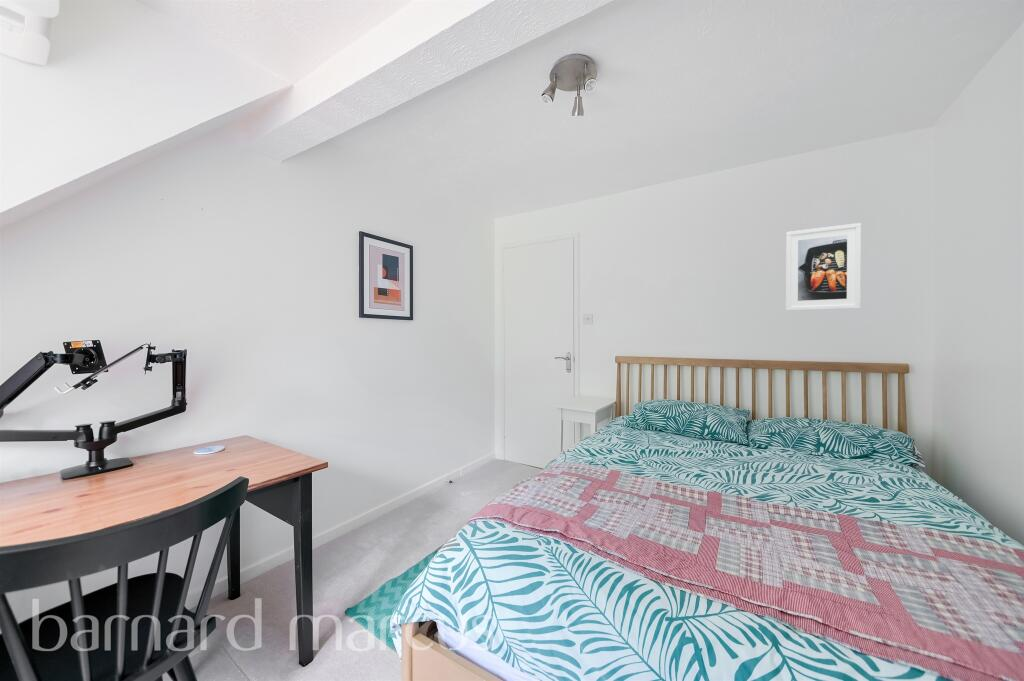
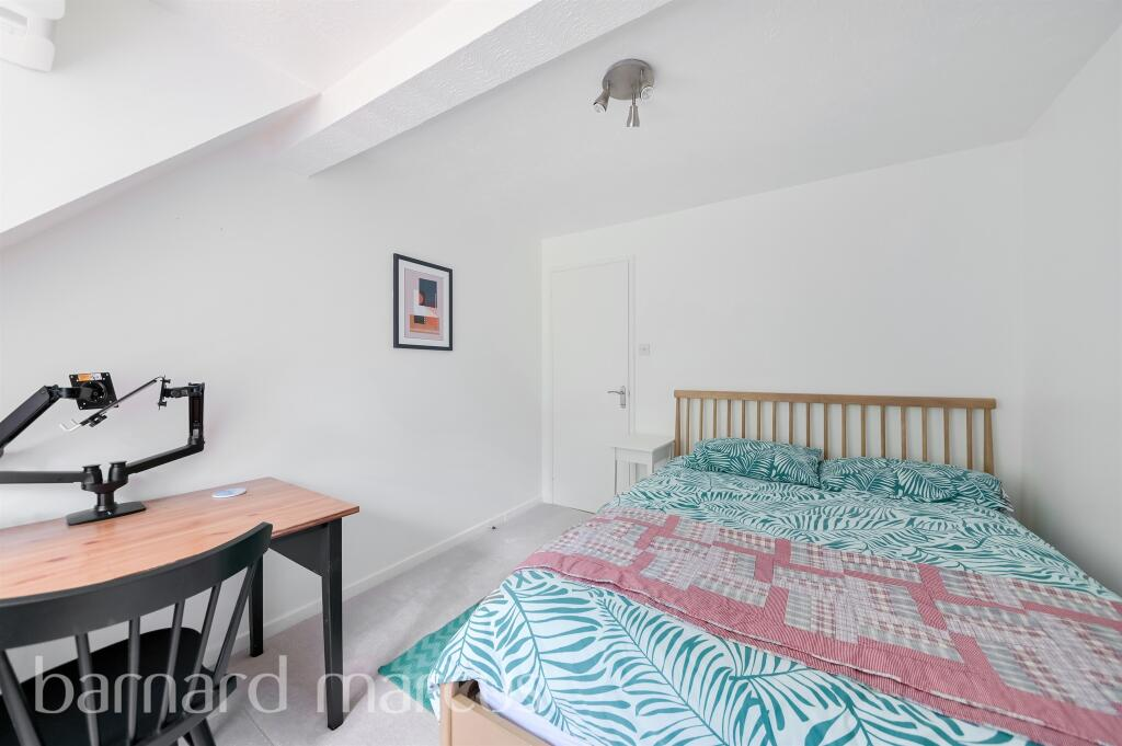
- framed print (821, 268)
